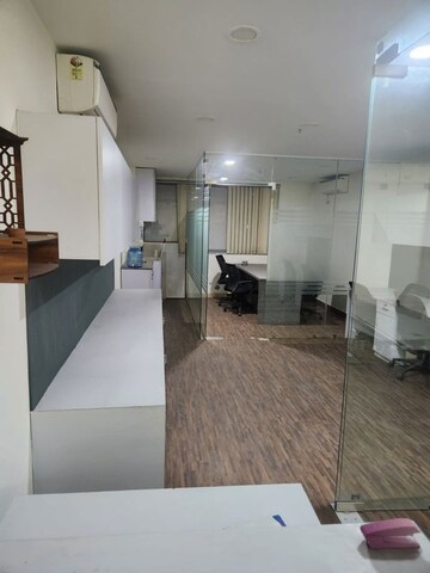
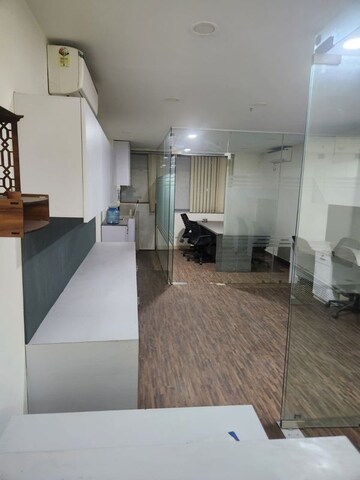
- stapler (389, 531)
